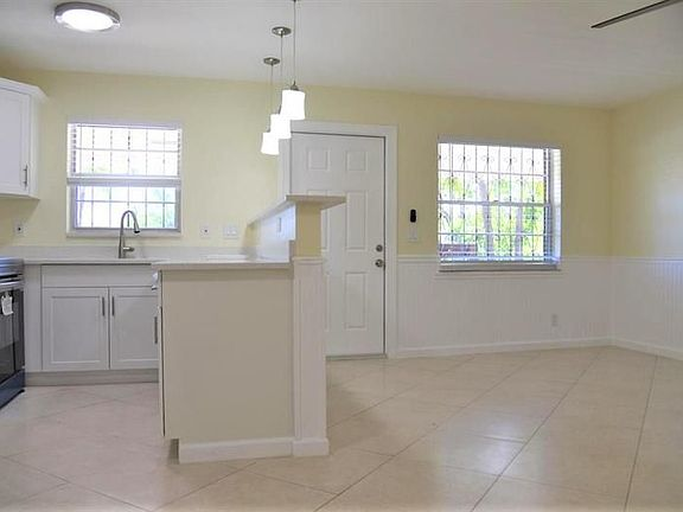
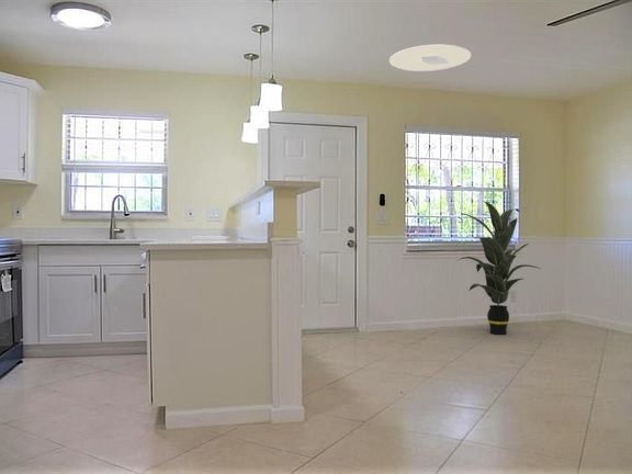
+ indoor plant (492, 267)
+ ceiling light (429, 55)
